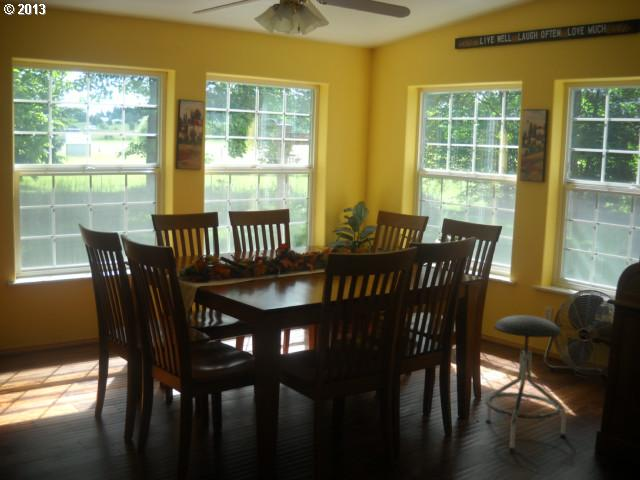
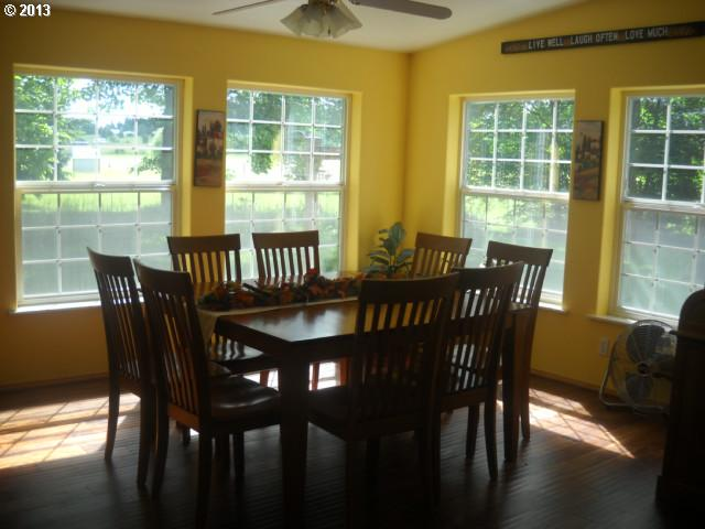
- stool (529, 376)
